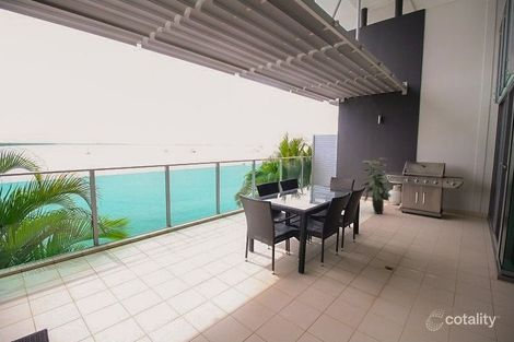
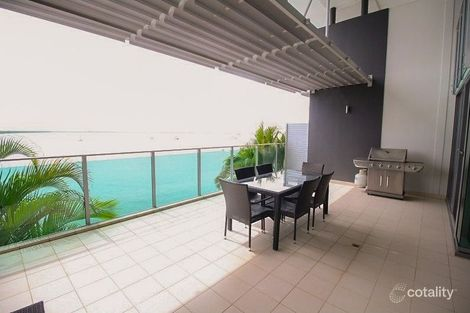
- indoor plant (376, 186)
